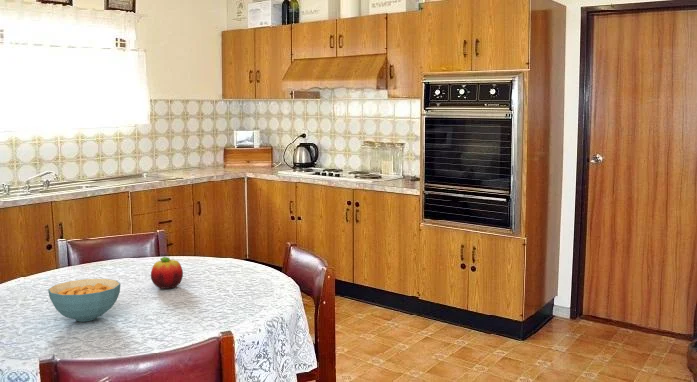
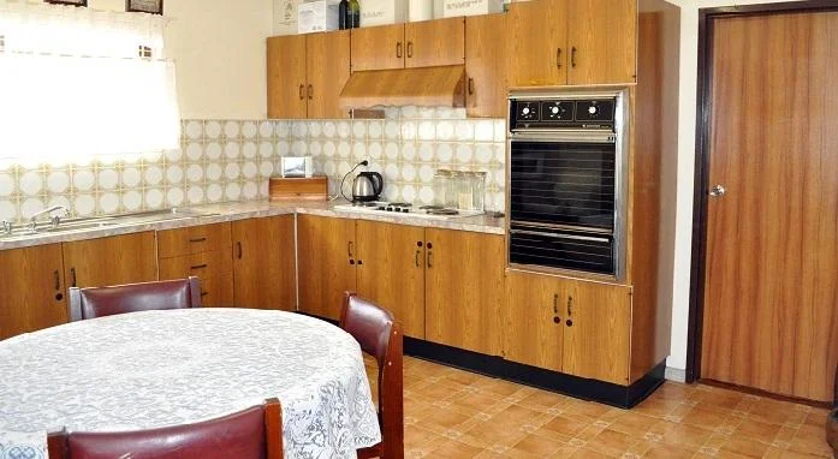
- cereal bowl (85, 302)
- fruit (166, 272)
